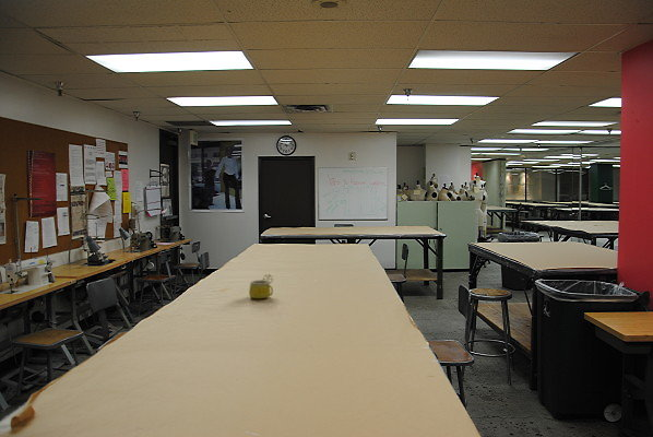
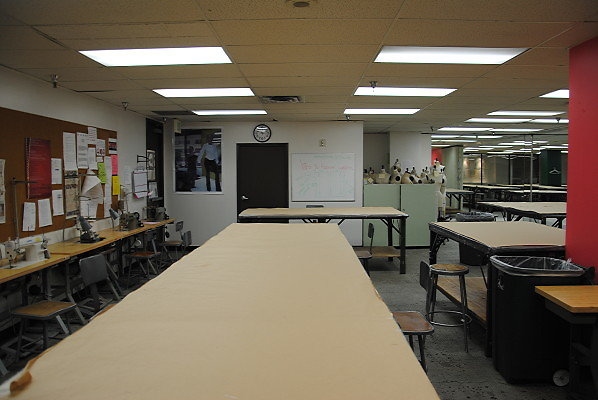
- mug (261, 285)
